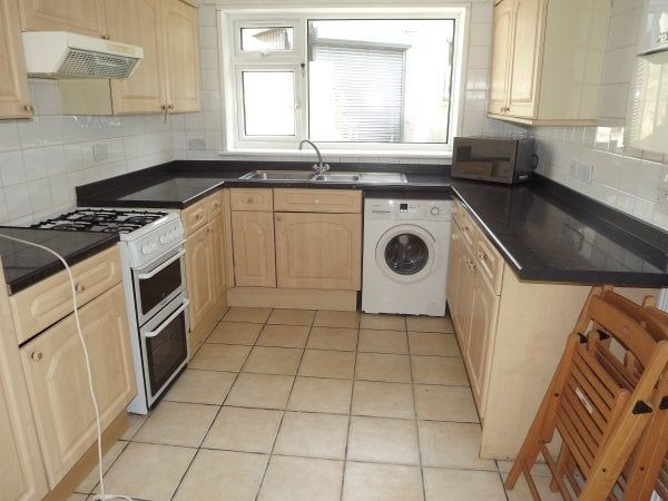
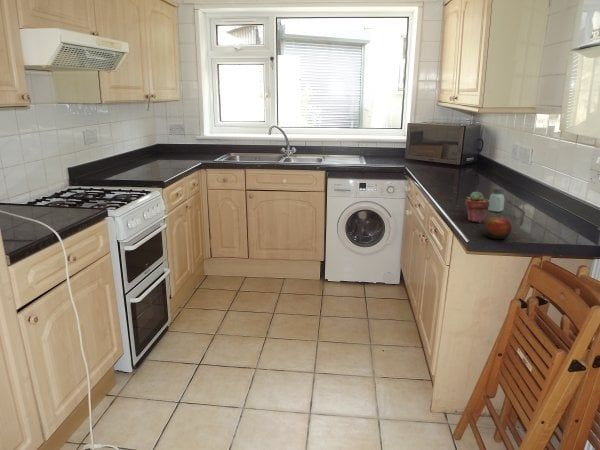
+ potted succulent (477, 206)
+ apple (497, 226)
+ saltshaker (496, 199)
